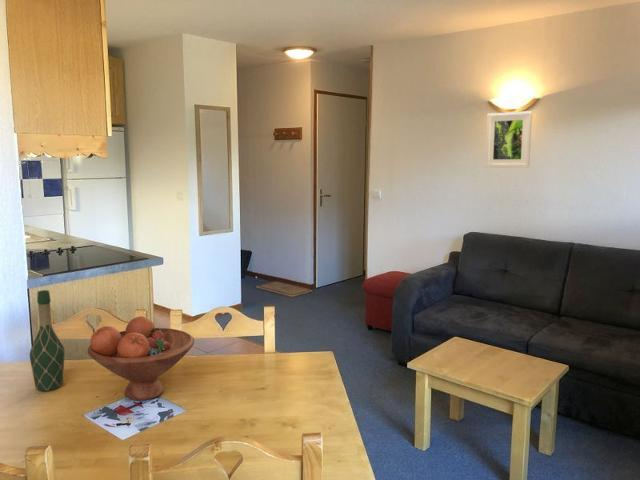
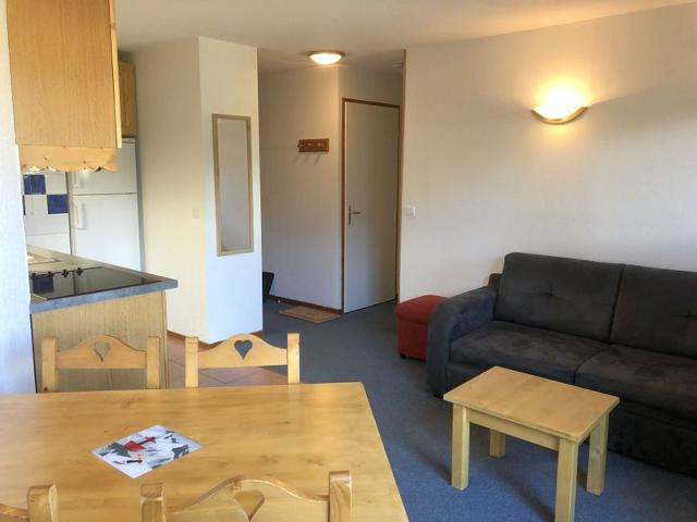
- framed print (508, 140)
- fruit bowl (142, 358)
- wine bottle (46, 339)
